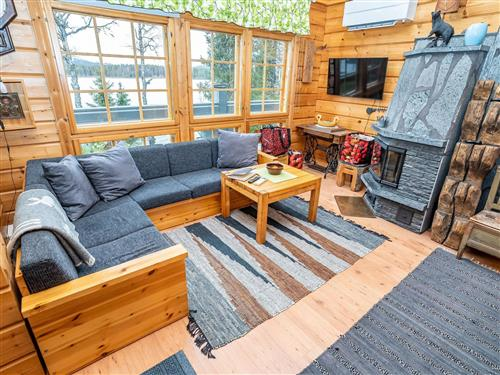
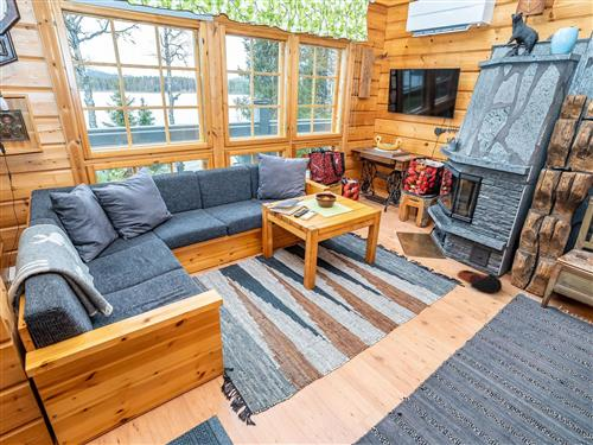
+ bag (478, 276)
